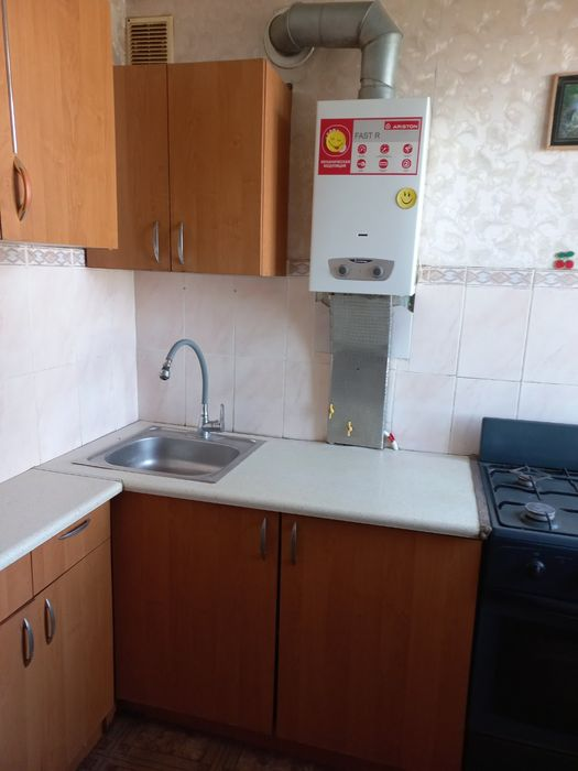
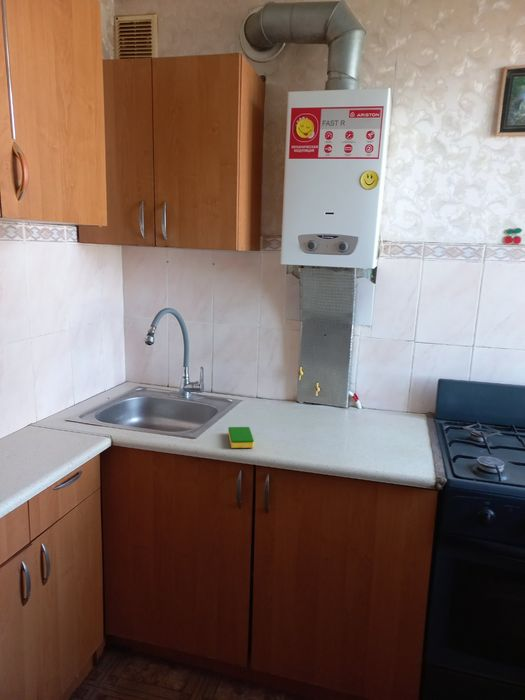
+ dish sponge (240, 436)
